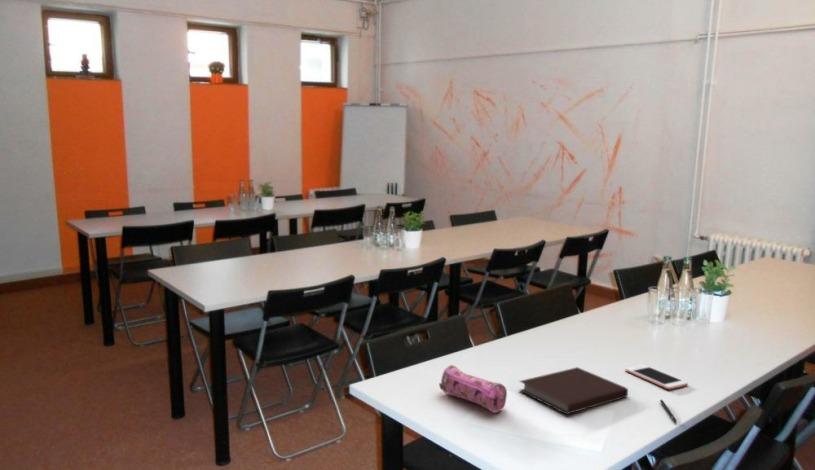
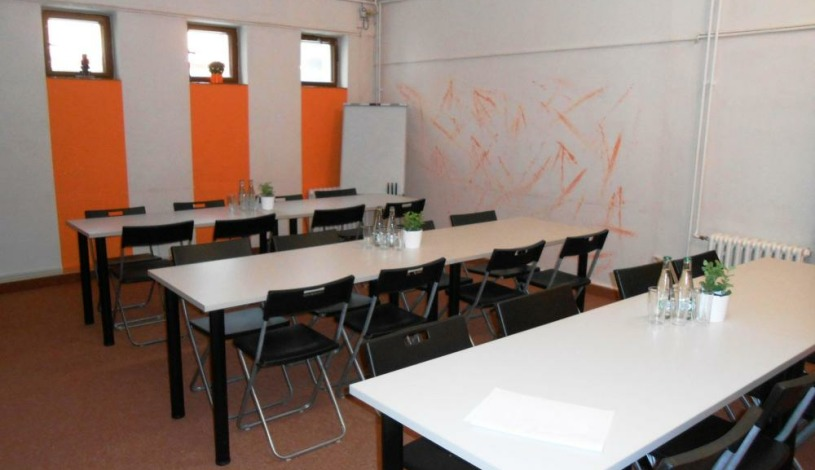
- pencil case (472, 388)
- notebook (572, 389)
- cell phone (655, 376)
- pen (668, 411)
